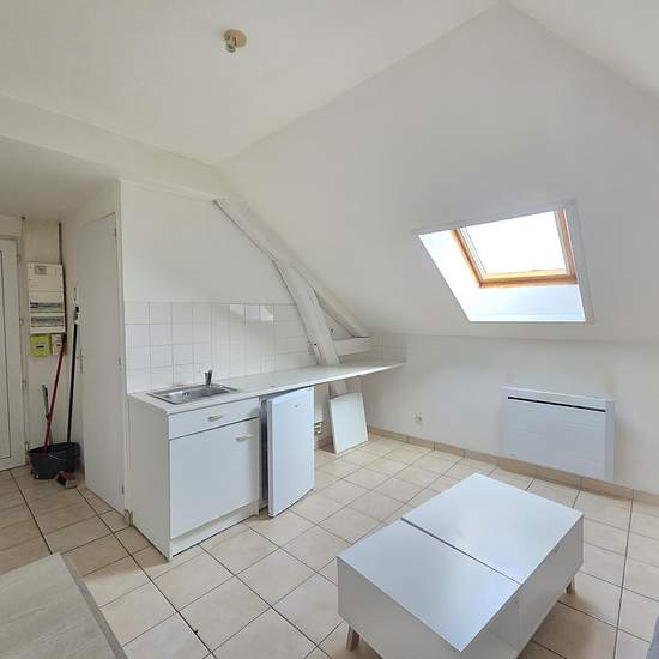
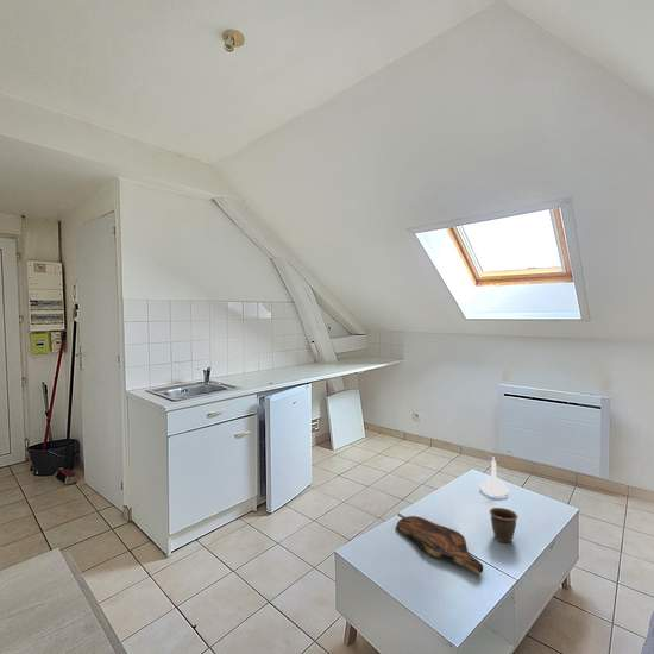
+ candle holder (493, 473)
+ mug (504, 524)
+ cutting board (440, 540)
